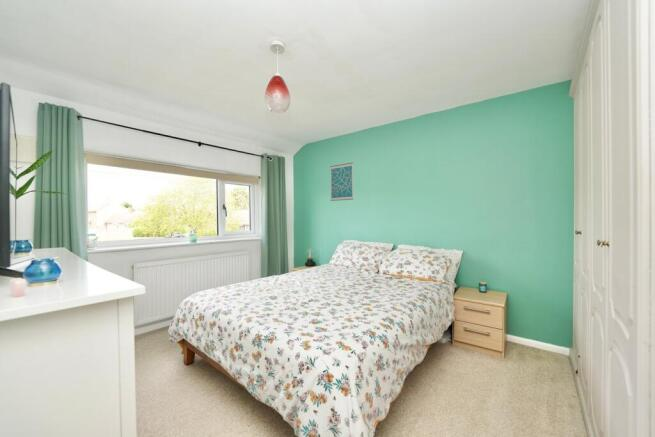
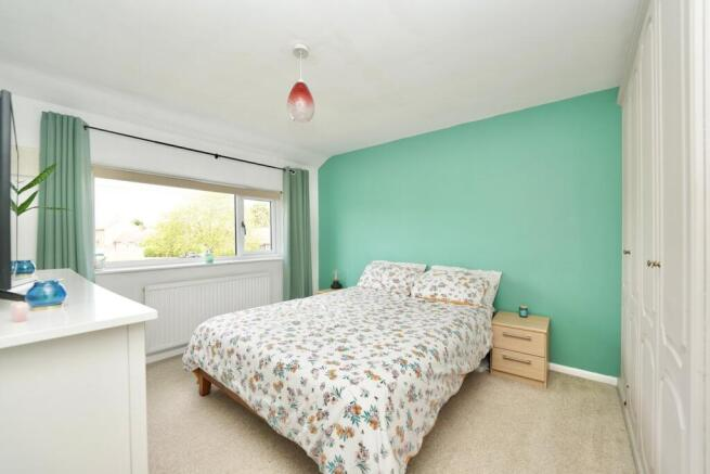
- wall art (341, 182)
